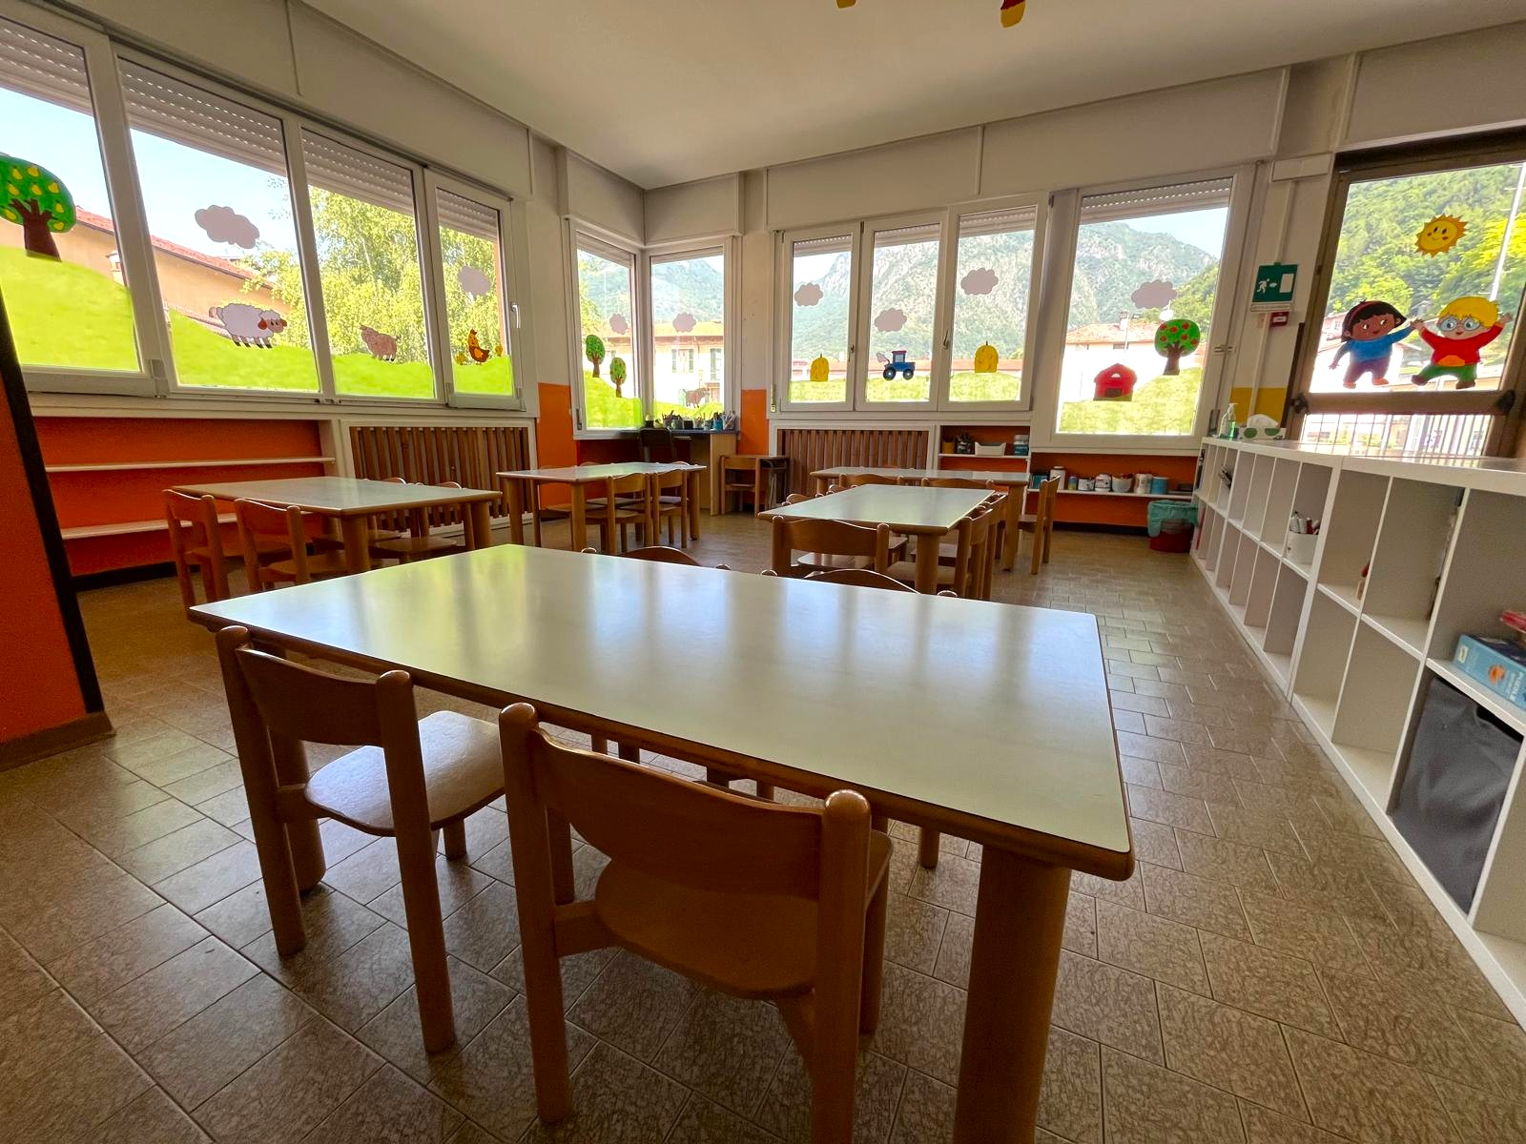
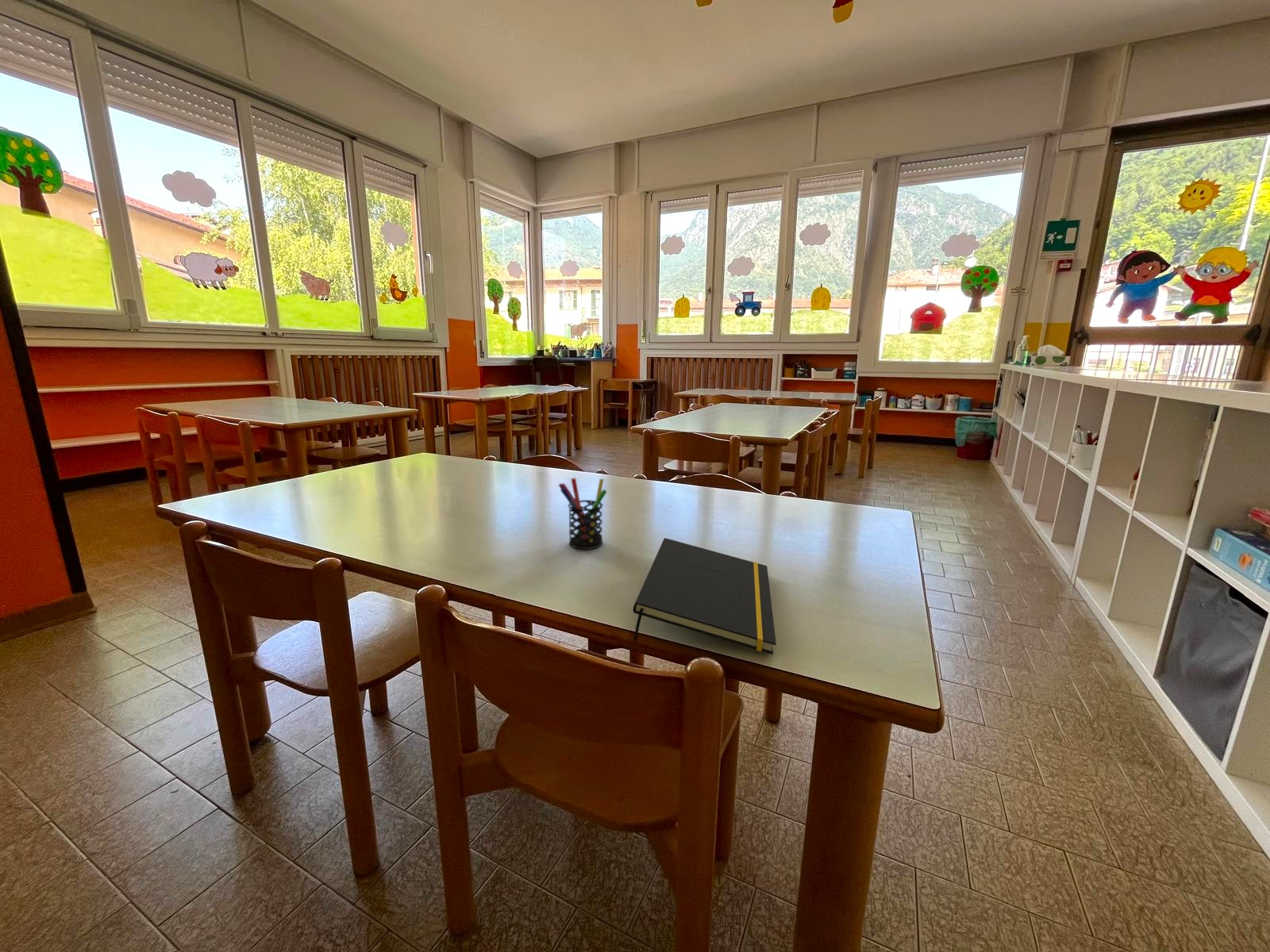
+ pen holder (587, 511)
+ notepad (709, 585)
